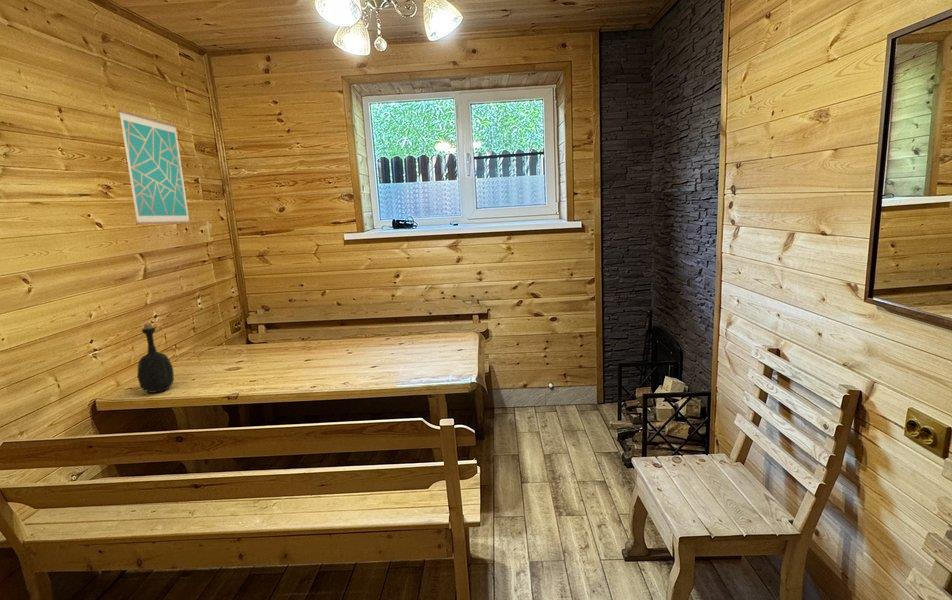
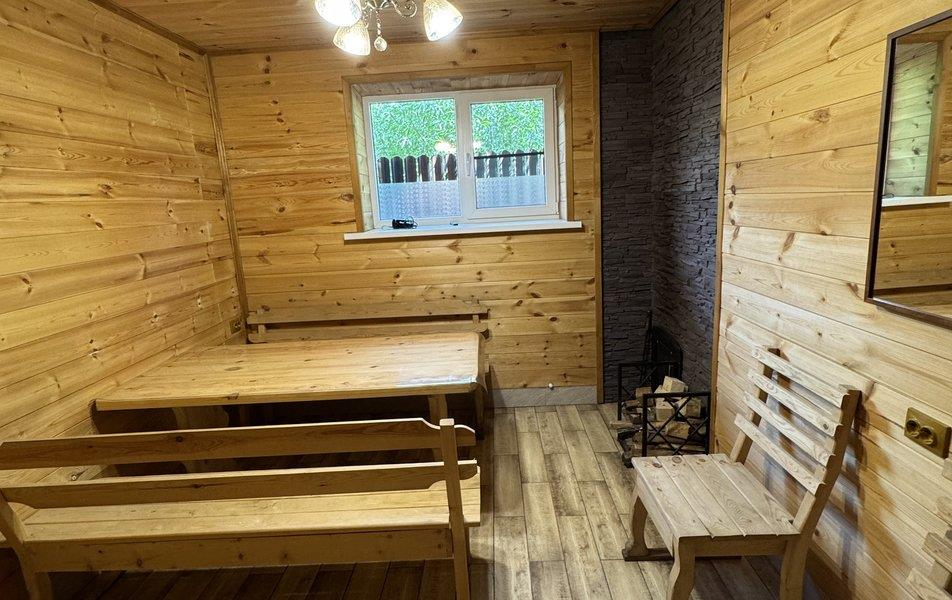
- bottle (153, 357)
- wall art (157, 171)
